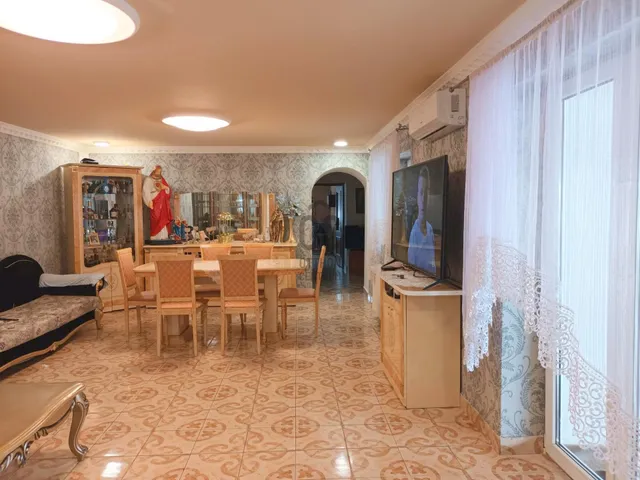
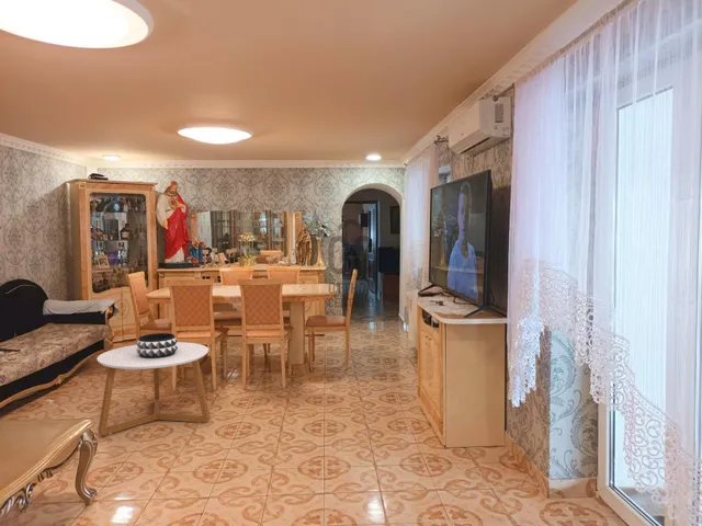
+ decorative bowl (157, 345)
+ coffee table (157, 386)
